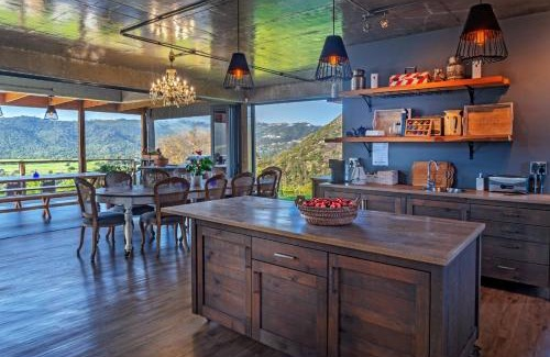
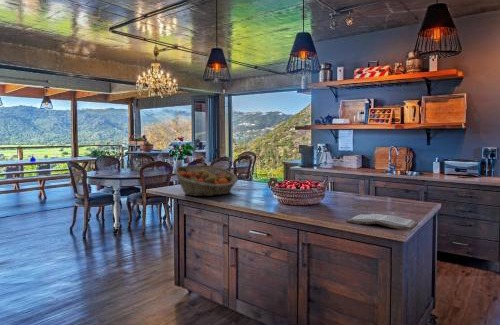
+ fruit basket (206, 179)
+ book (381, 220)
